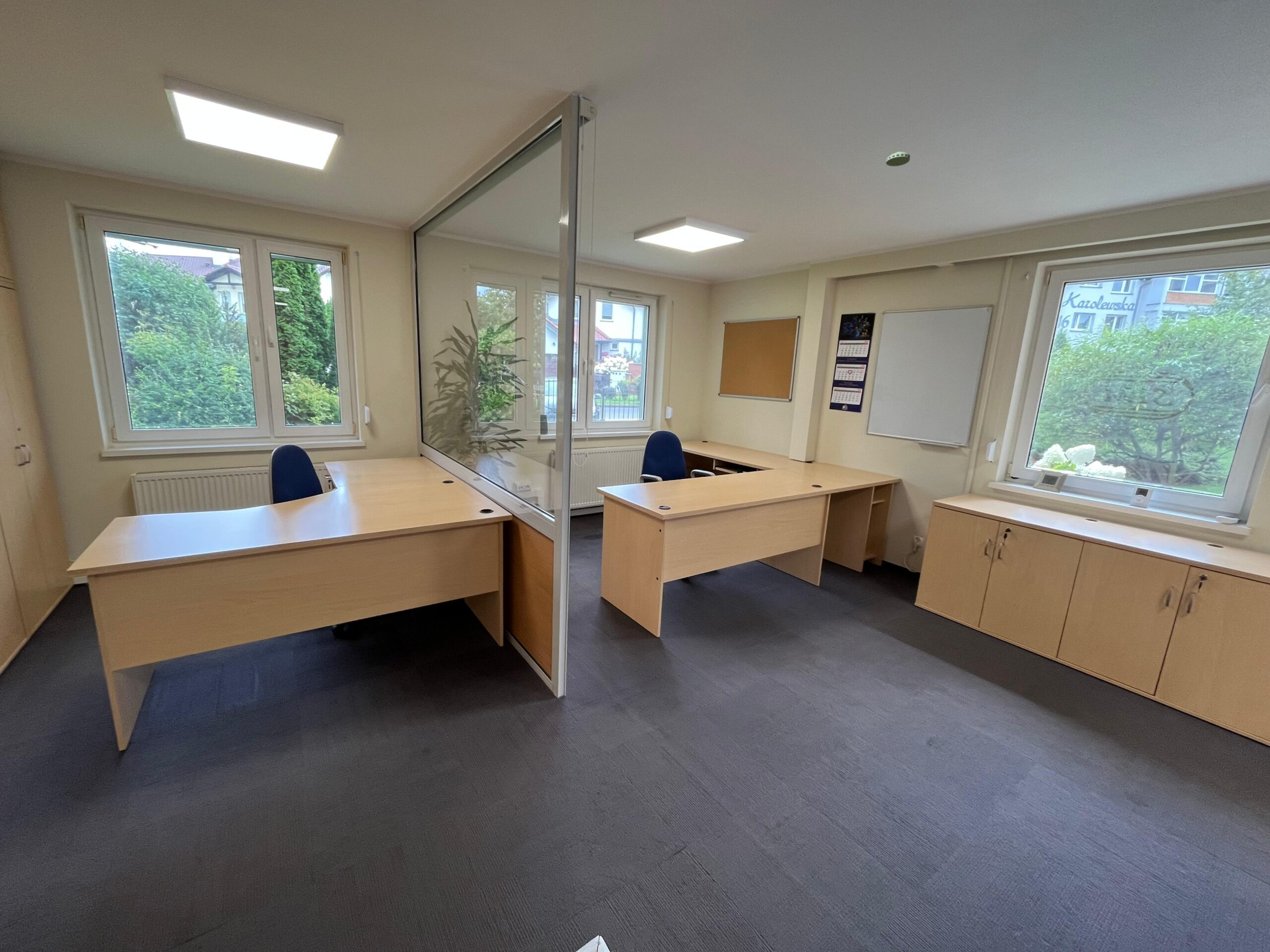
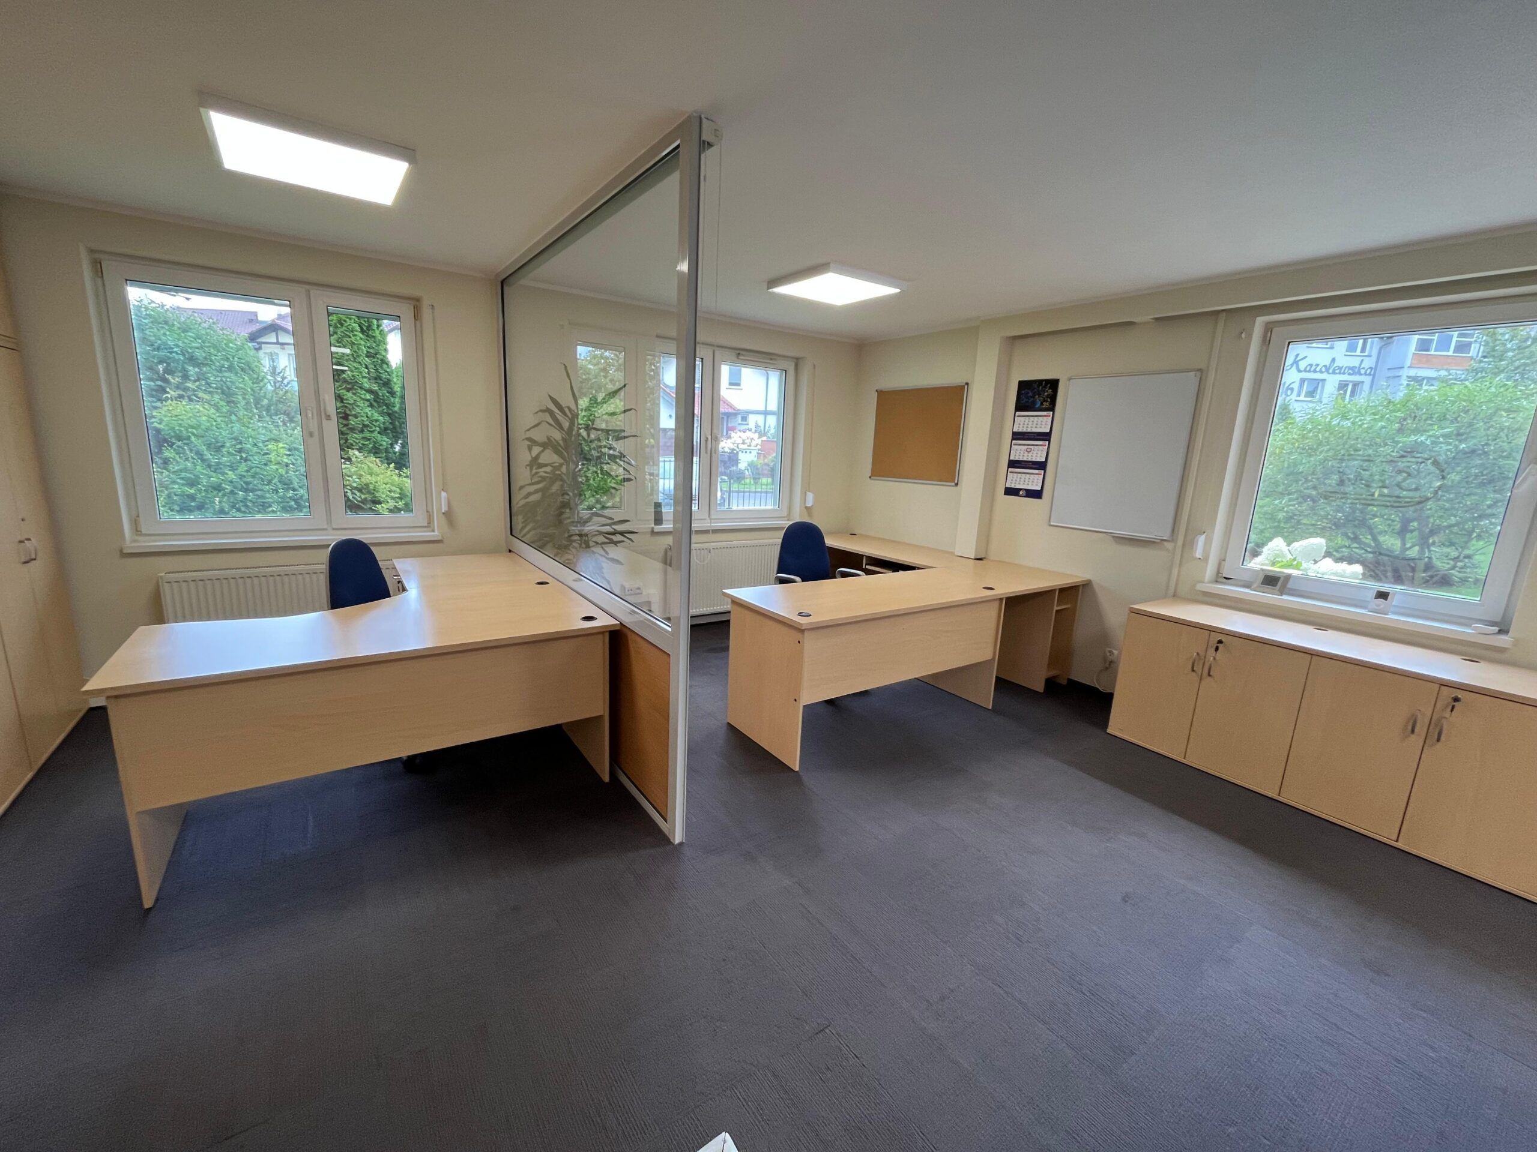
- smoke detector (898, 159)
